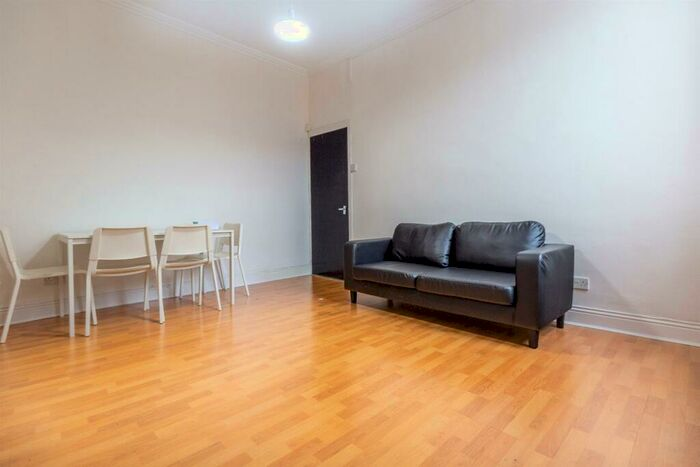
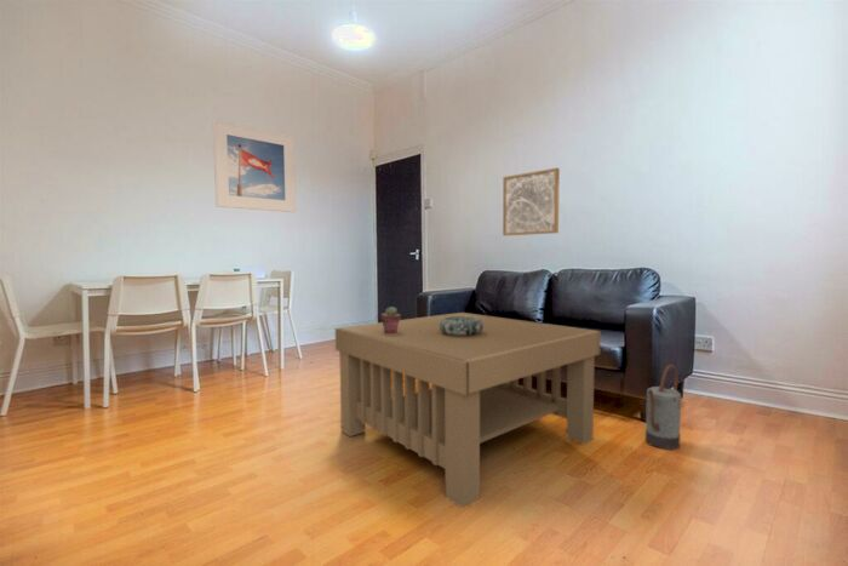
+ decorative bowl (460, 325)
+ coffee table (463, 382)
+ wall art (529, 204)
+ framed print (257, 168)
+ potted succulent (390, 319)
+ watering can (663, 405)
